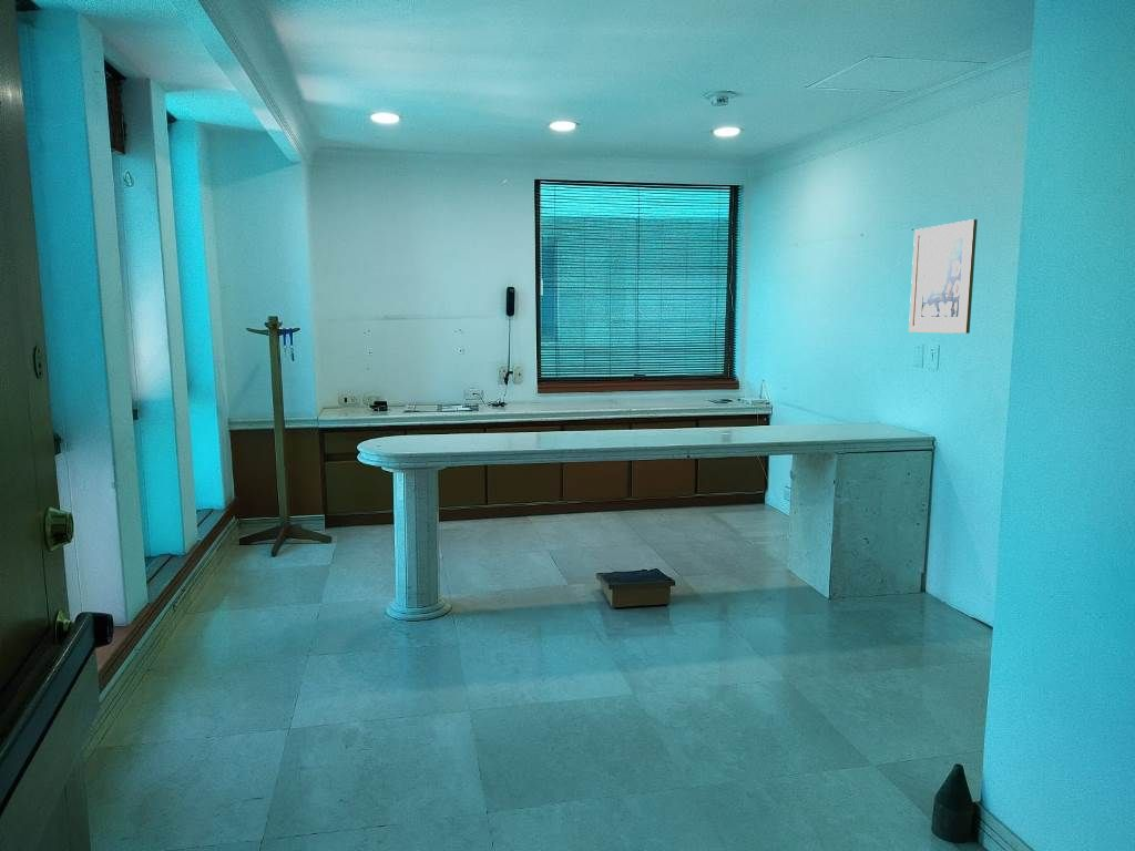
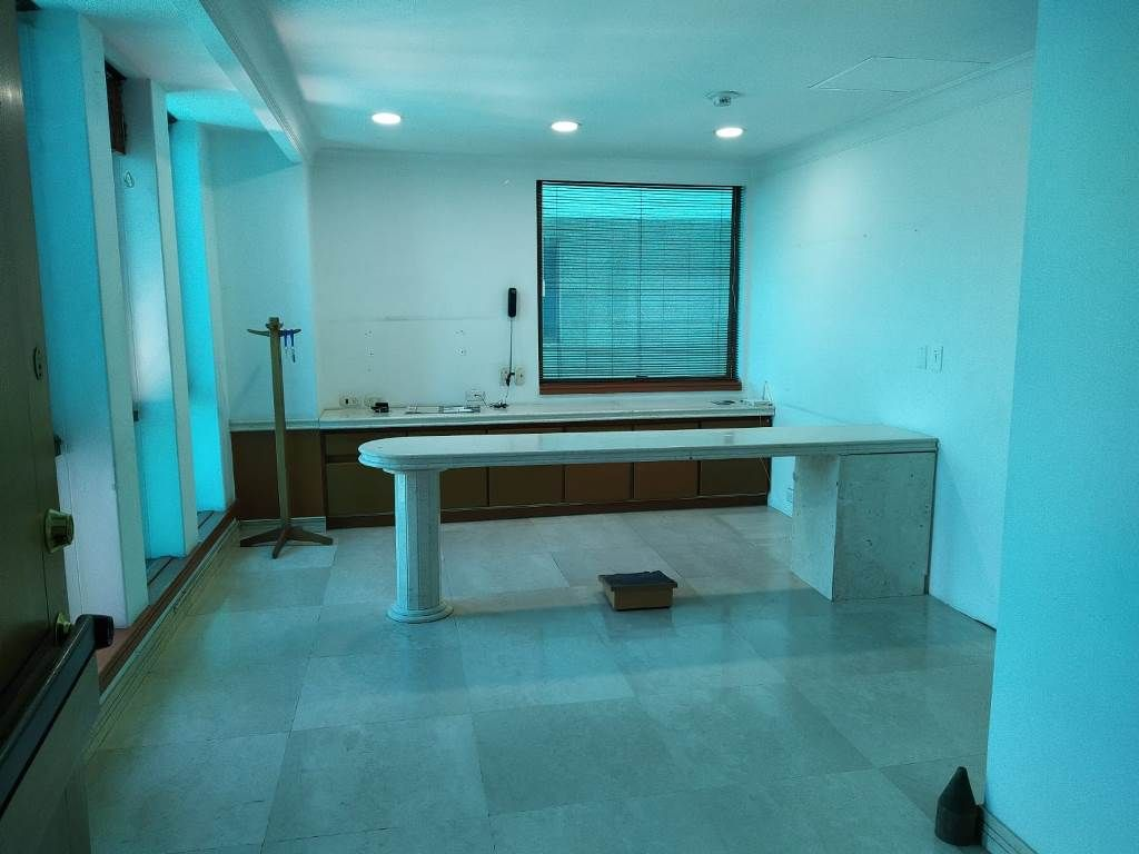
- wall art (940, 279)
